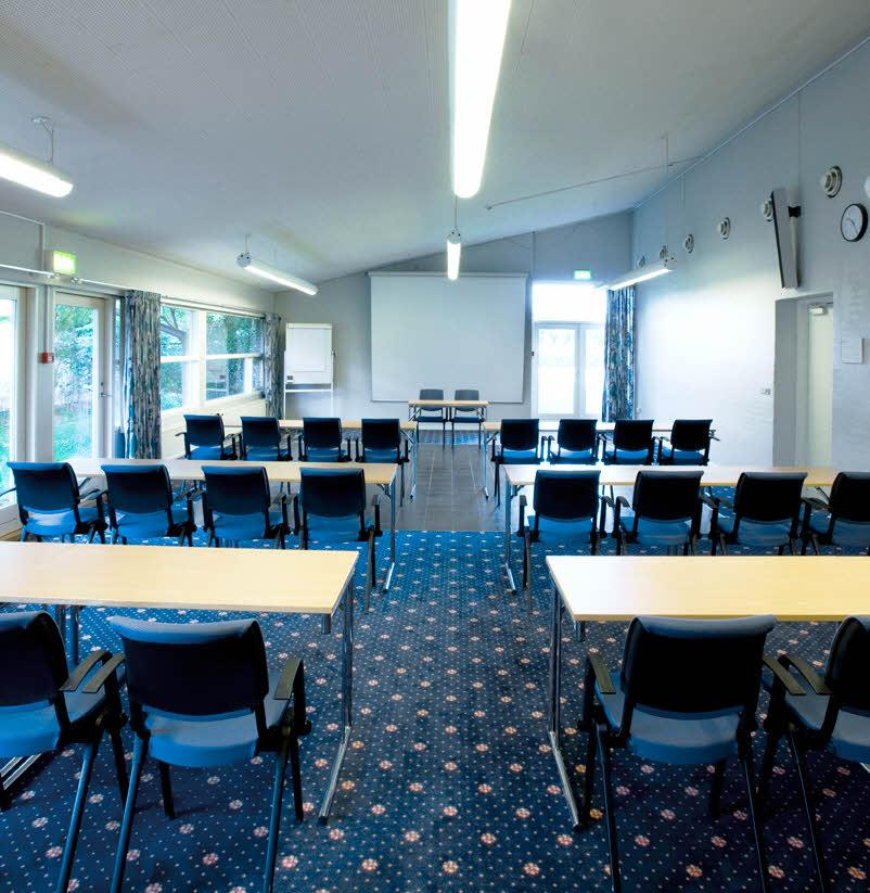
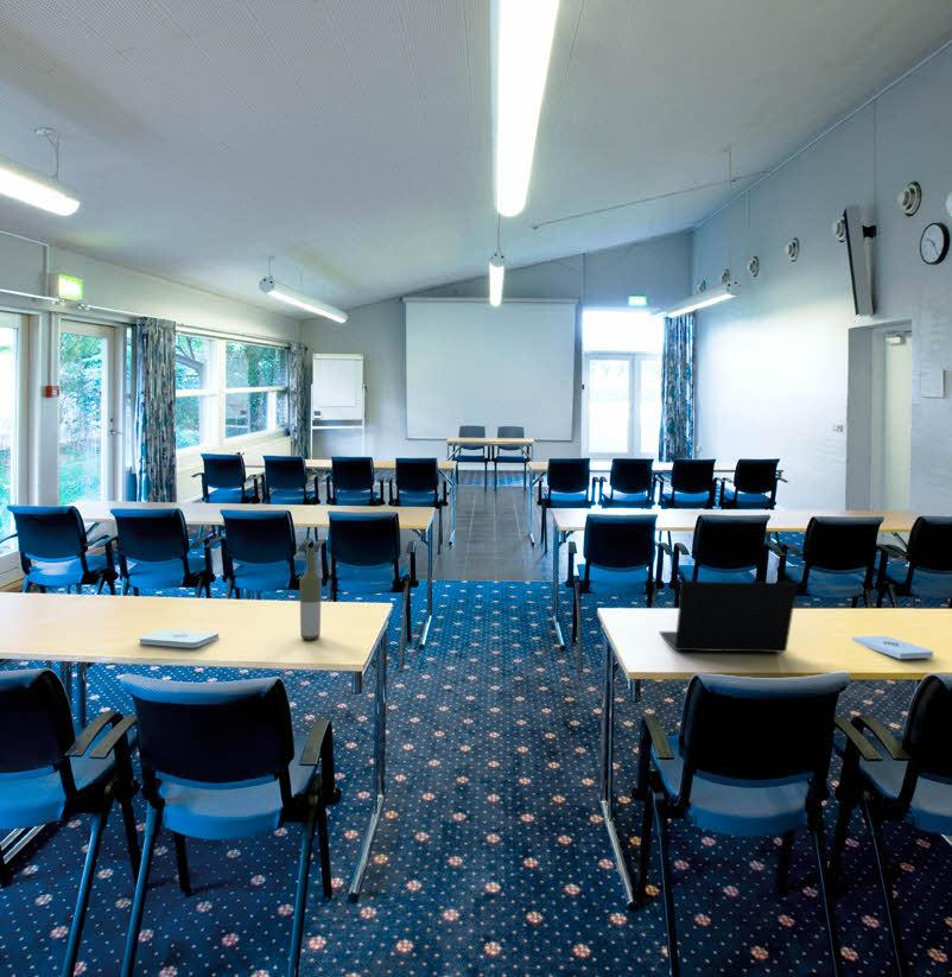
+ laptop (723, 610)
+ bottle (310, 592)
+ notepad (178, 637)
+ notepad (891, 646)
